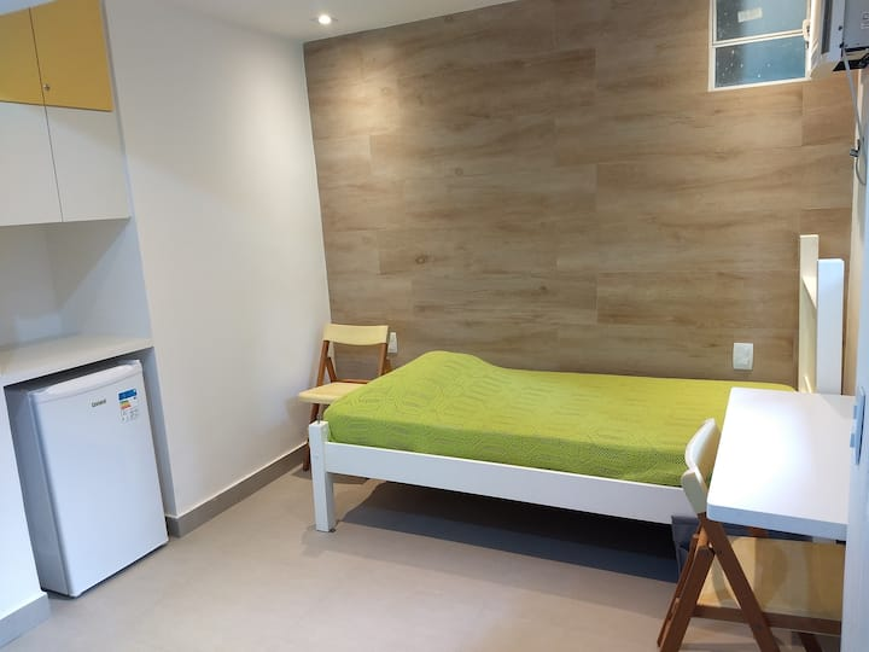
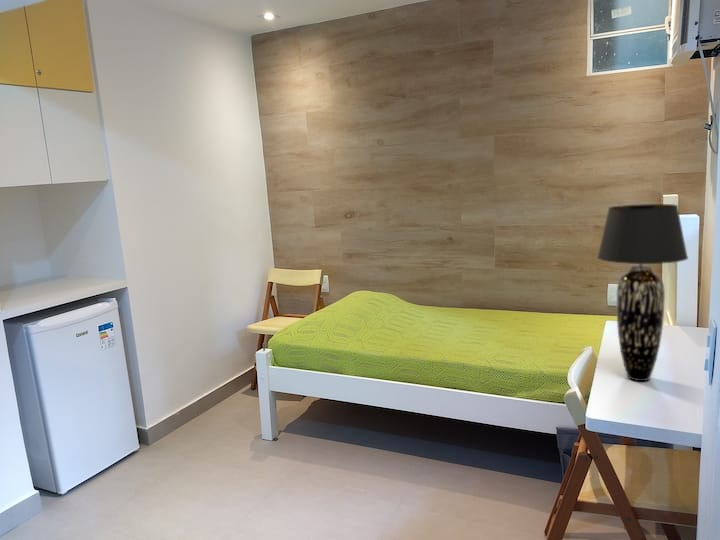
+ table lamp (640, 294)
